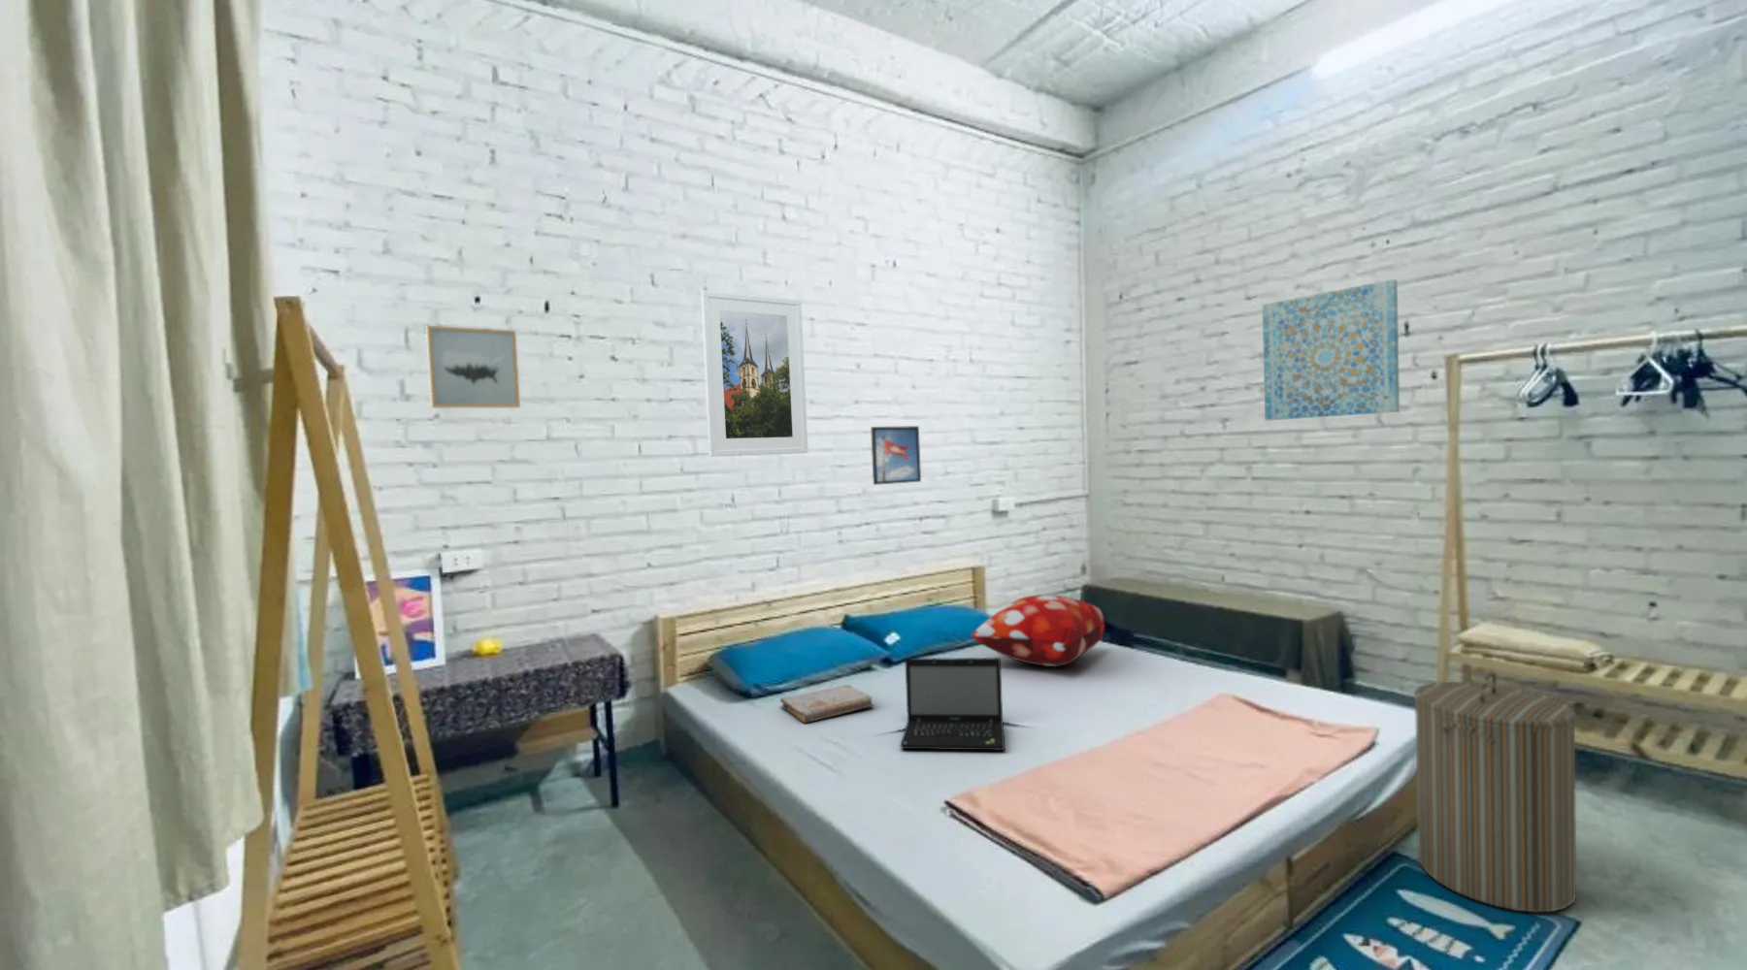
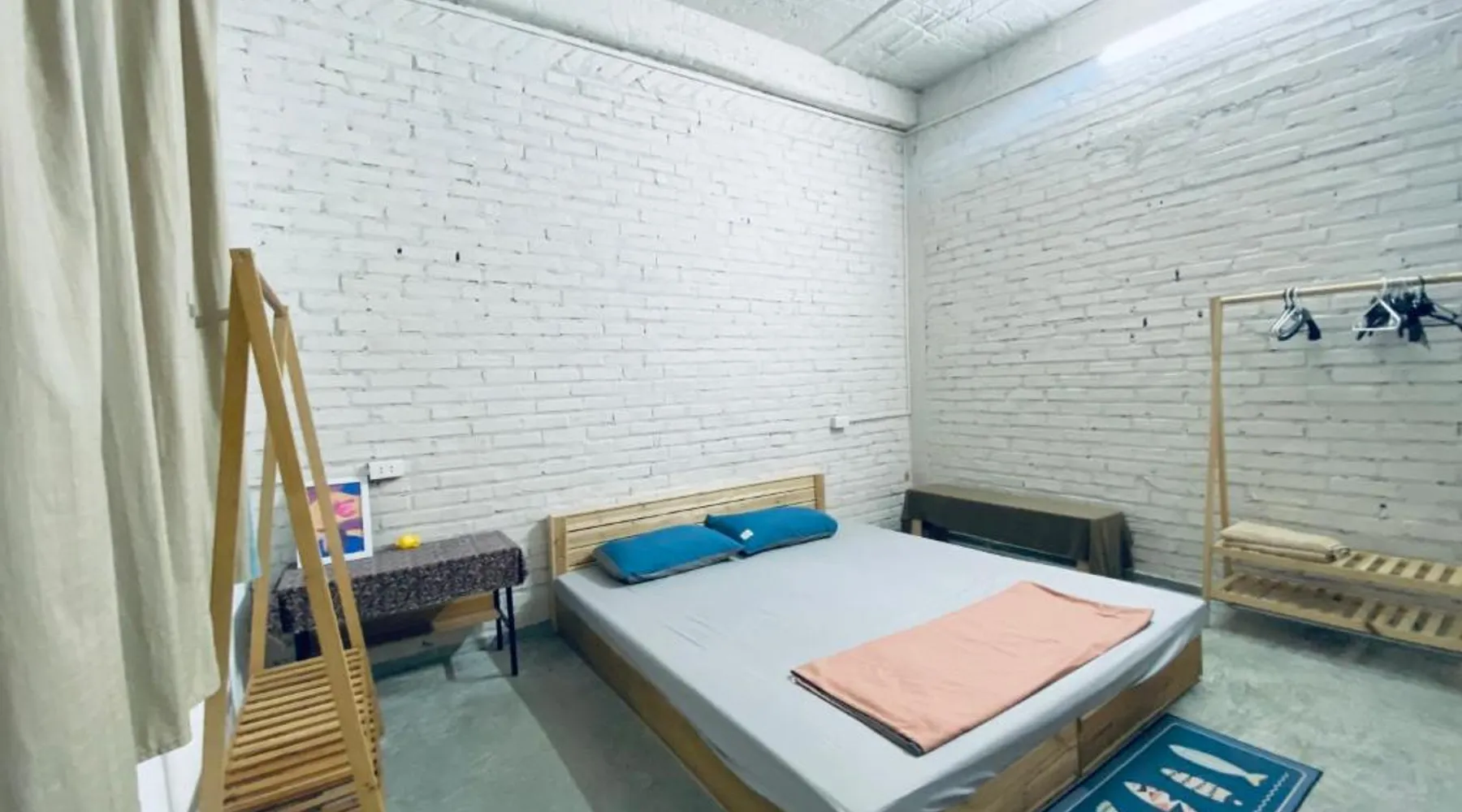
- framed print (896, 454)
- book (826, 701)
- laptop (952, 702)
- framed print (756, 375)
- decorative pillow (1041, 628)
- laundry hamper (1491, 774)
- wall art (473, 368)
- wall art (1325, 354)
